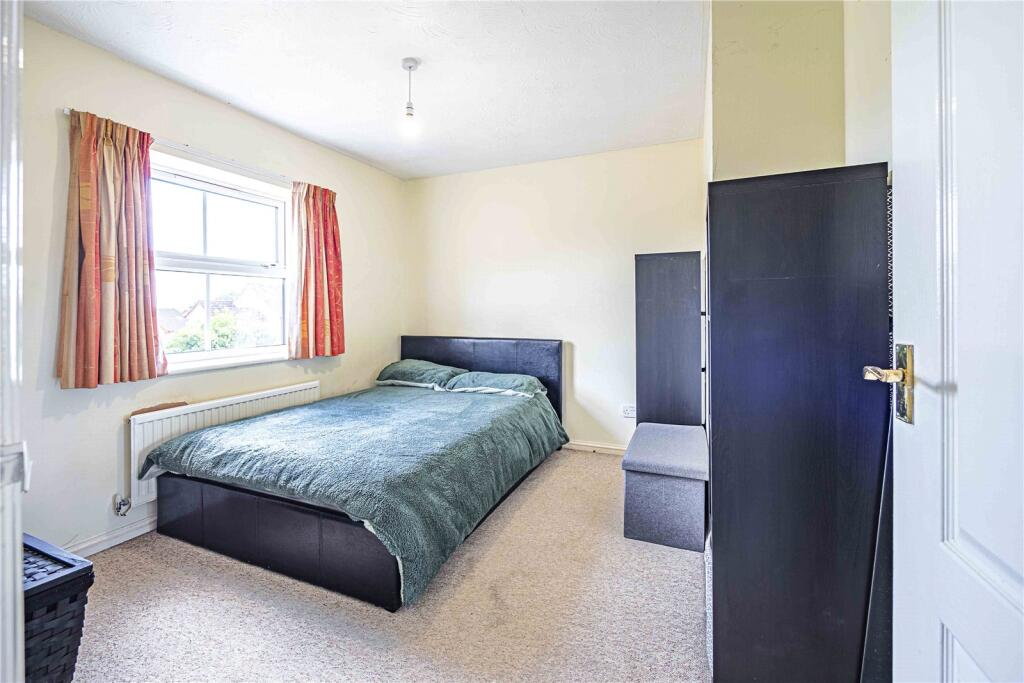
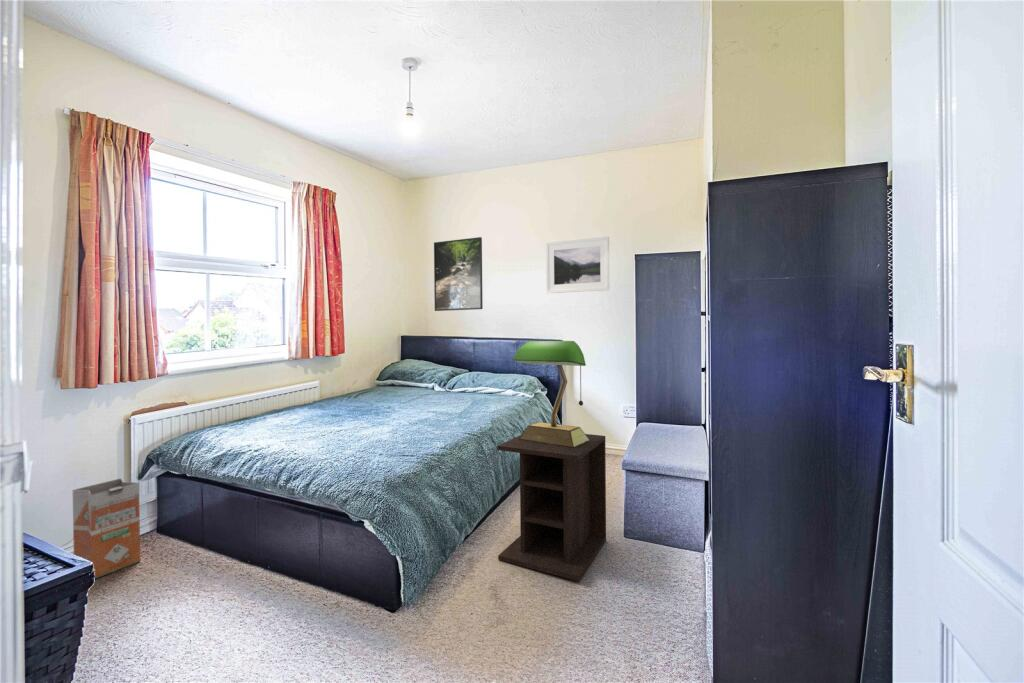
+ nightstand (554, 495)
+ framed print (576, 265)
+ waste bin (108, 524)
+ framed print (457, 275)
+ table lamp (558, 392)
